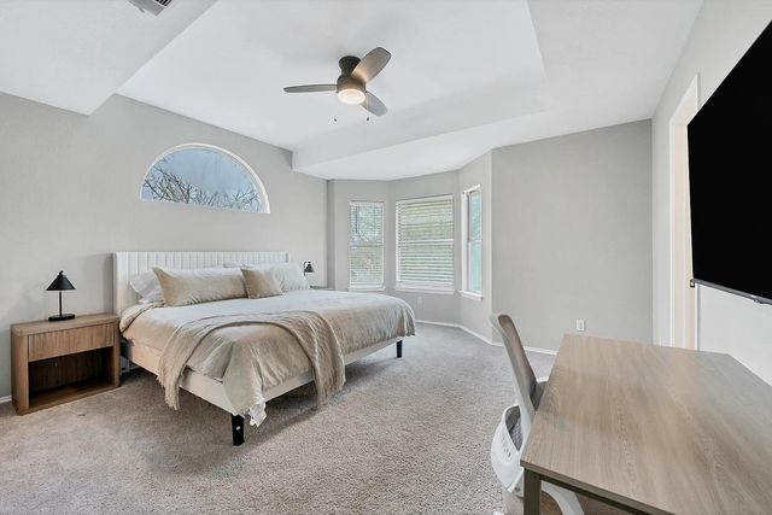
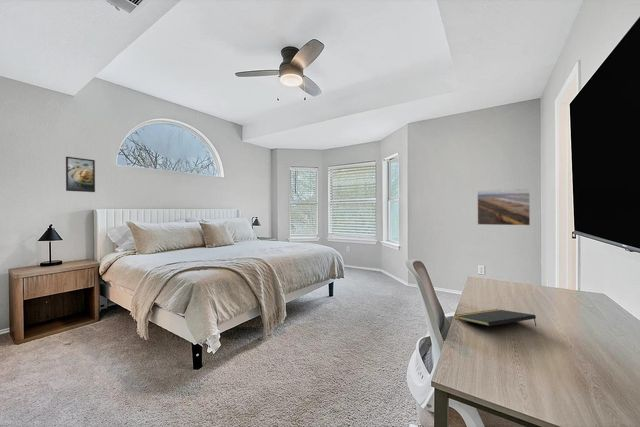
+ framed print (80, 174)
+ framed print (502, 207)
+ notepad (493, 316)
